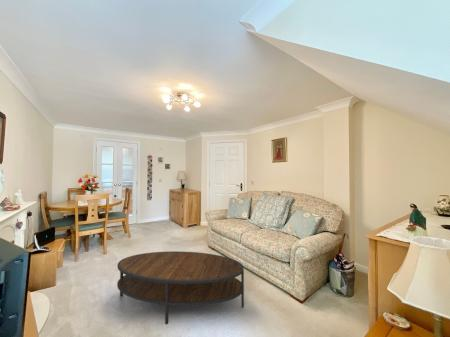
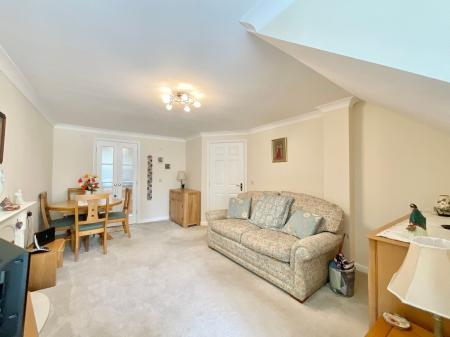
- coffee table (179, 282)
